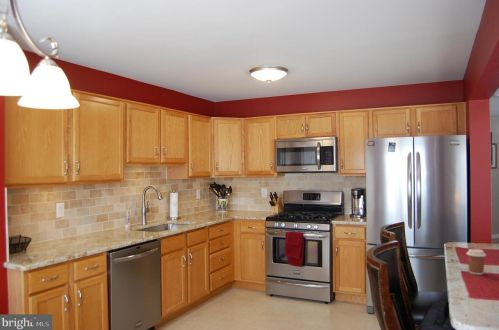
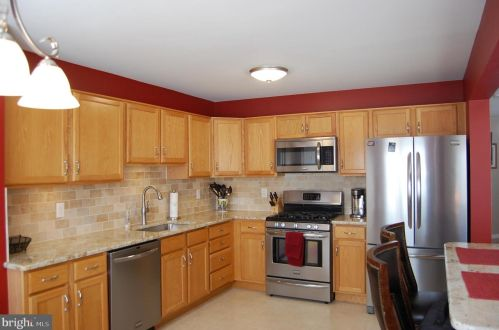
- coffee cup (476, 261)
